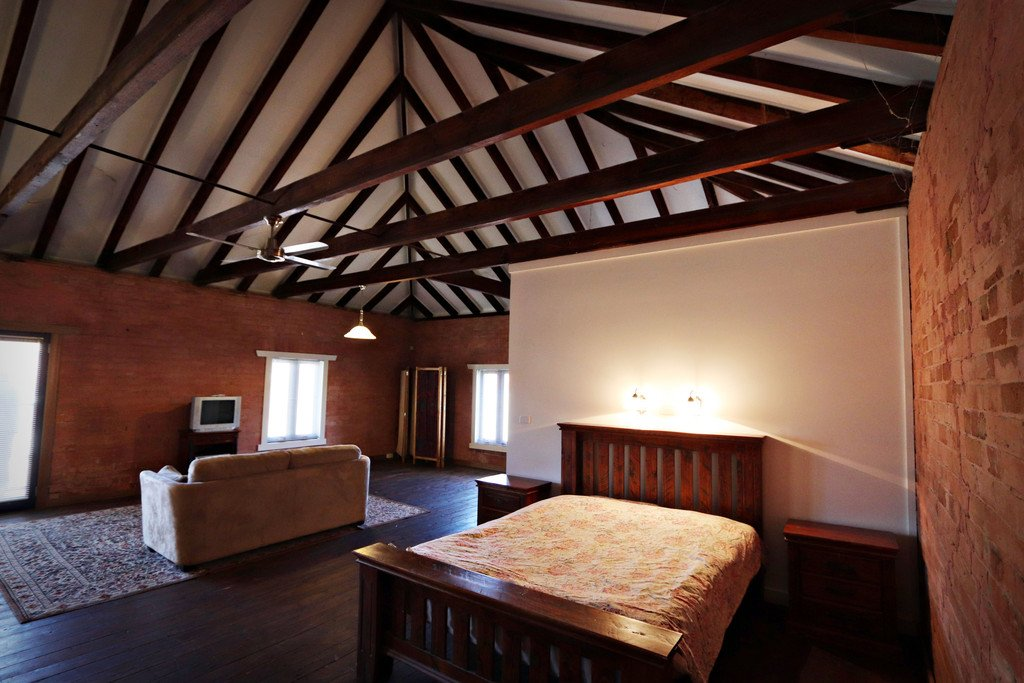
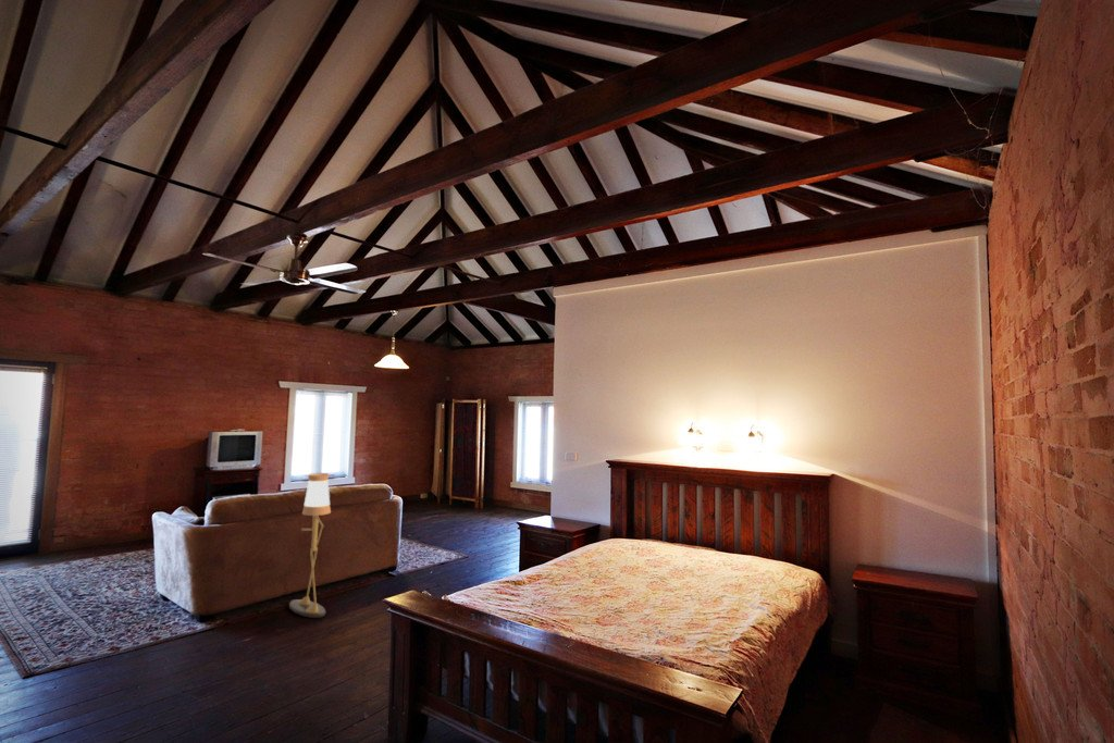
+ floor lamp (313, 521)
